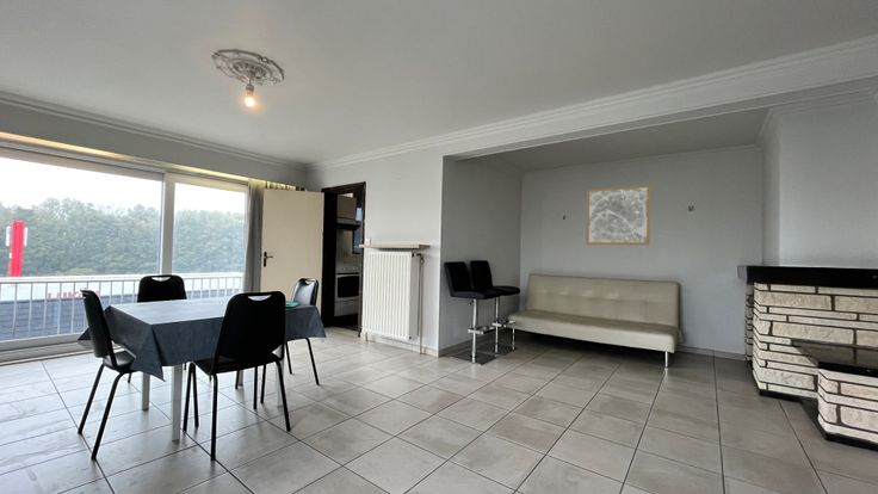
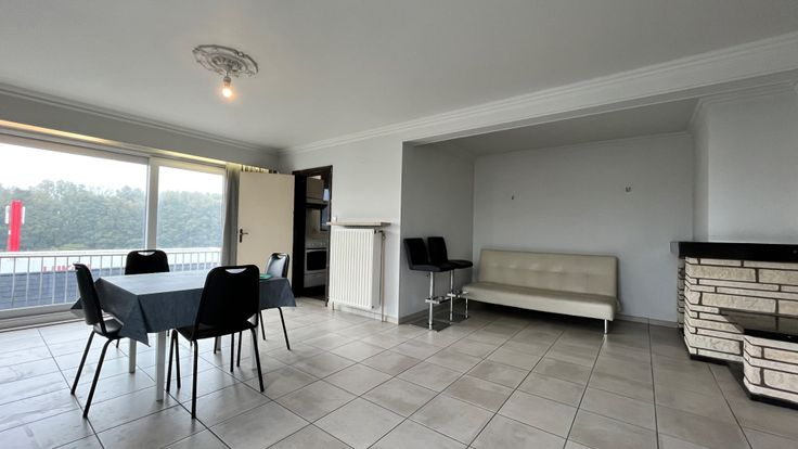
- wall art (617, 216)
